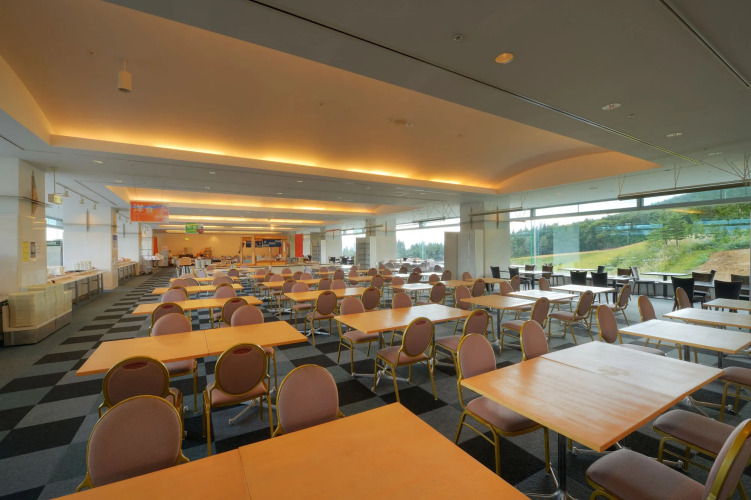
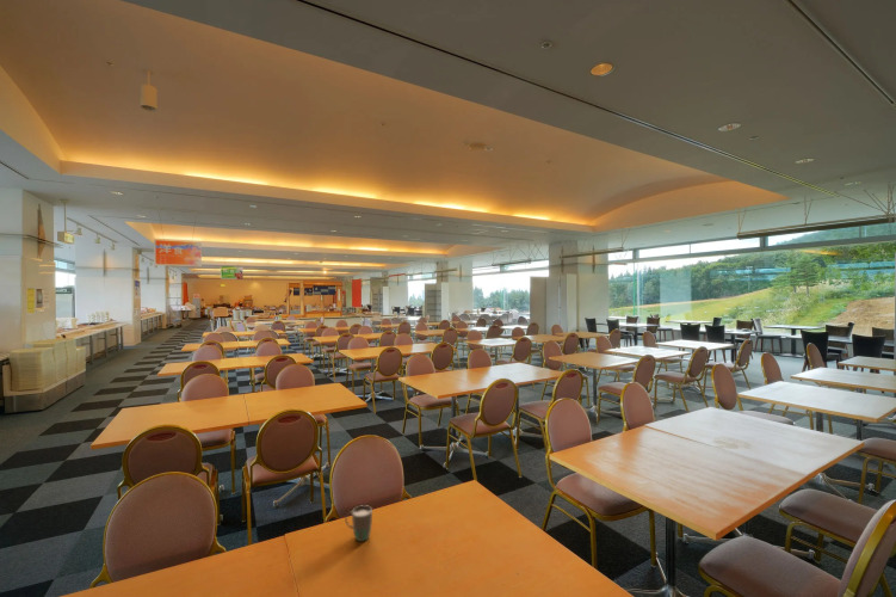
+ mug (358, 523)
